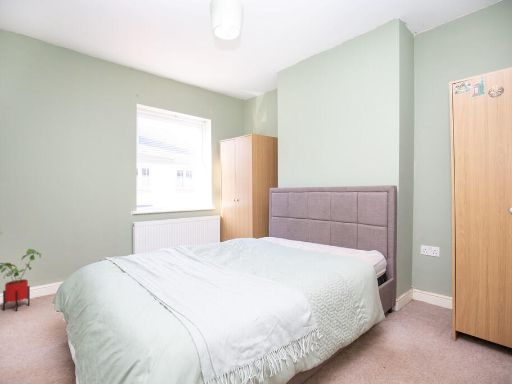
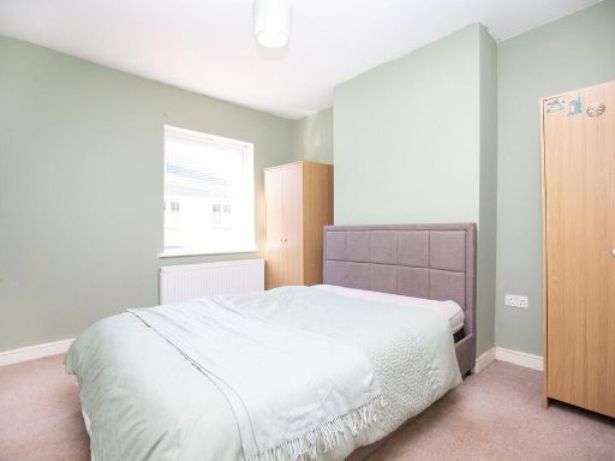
- house plant (20, 278)
